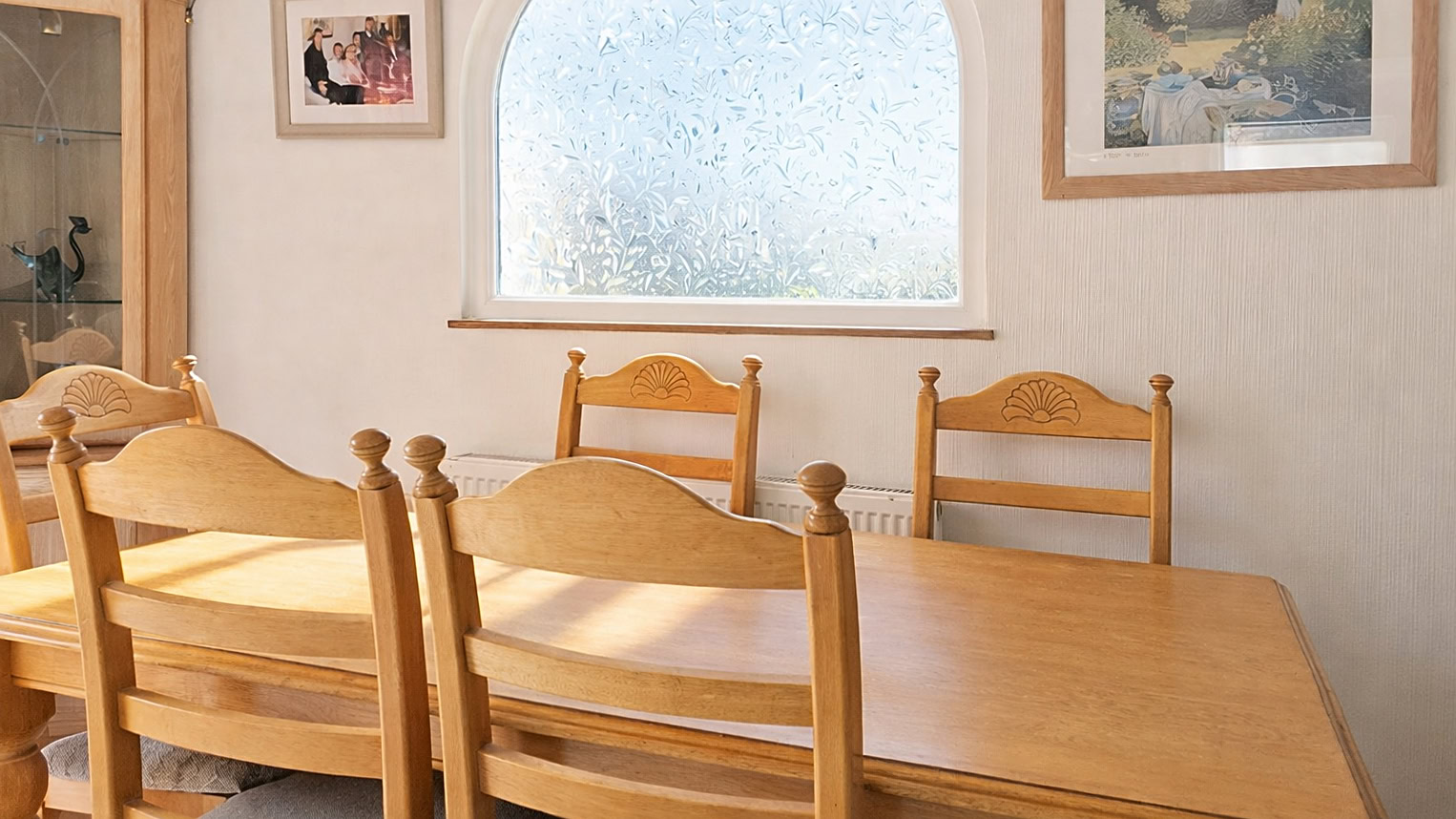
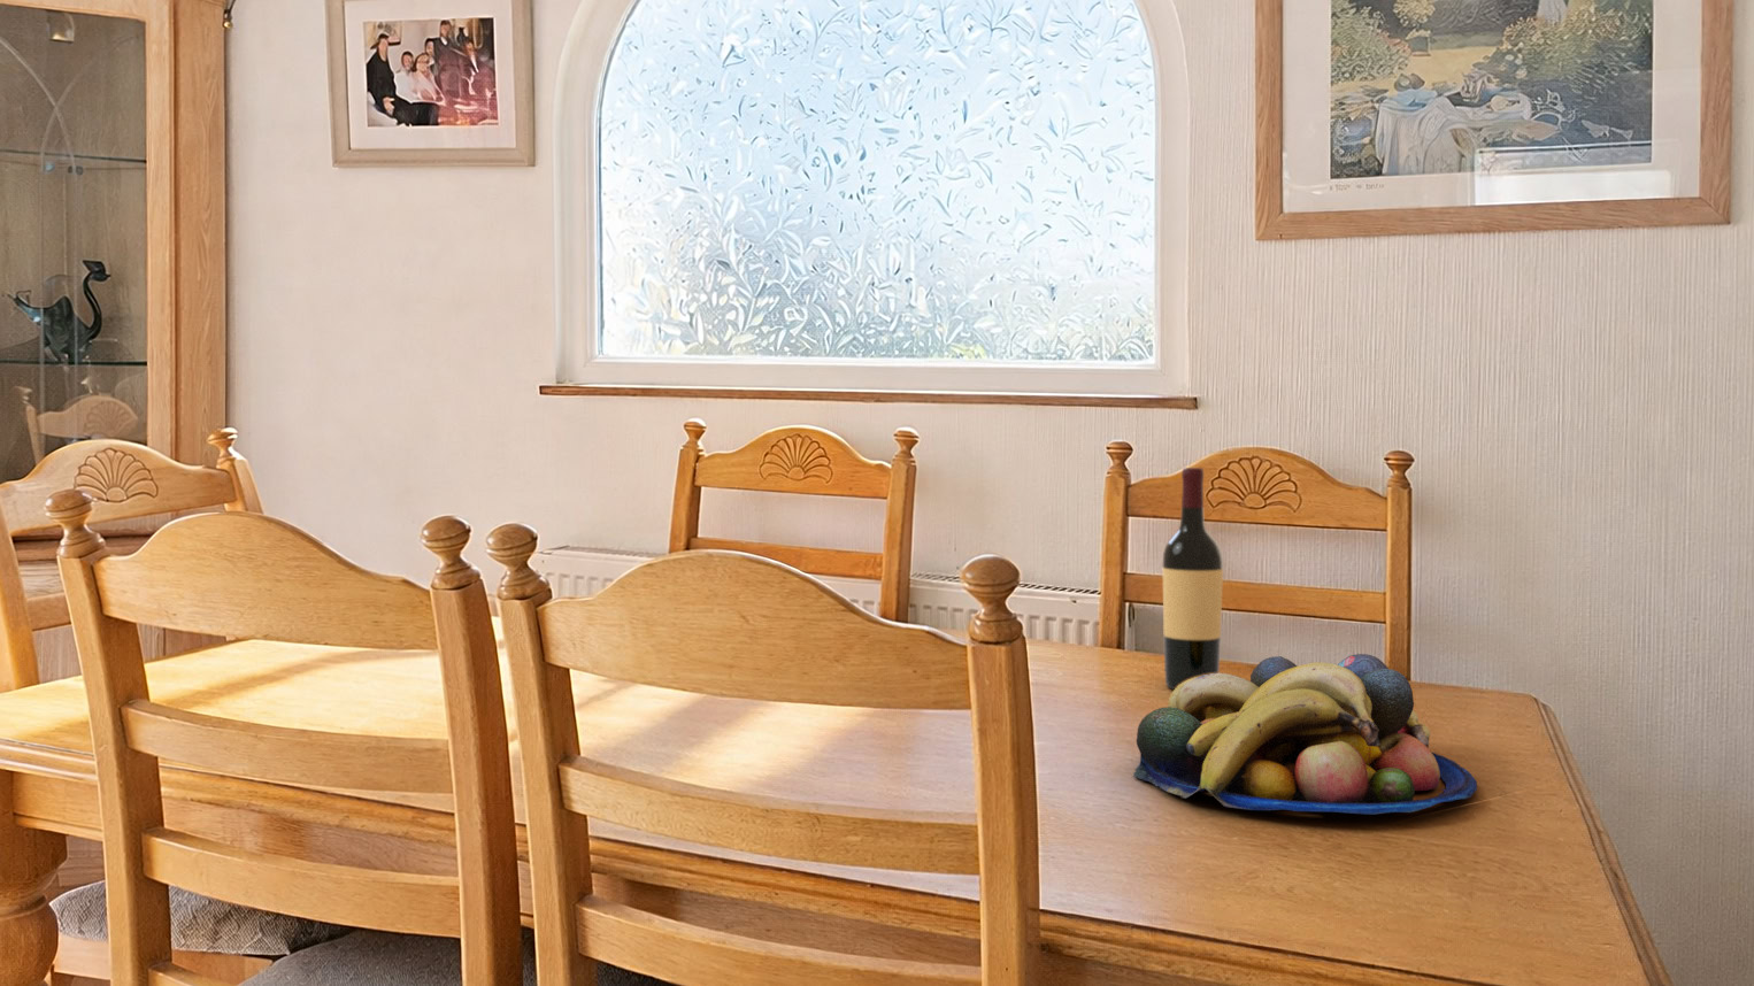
+ fruit bowl (1303, 716)
+ wine bottle (1191, 578)
